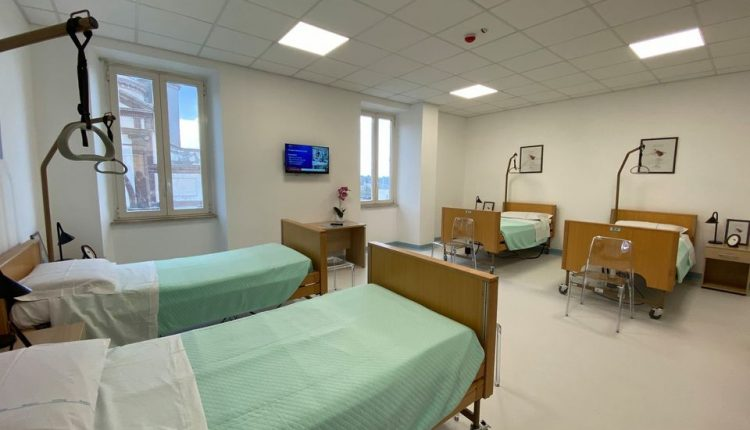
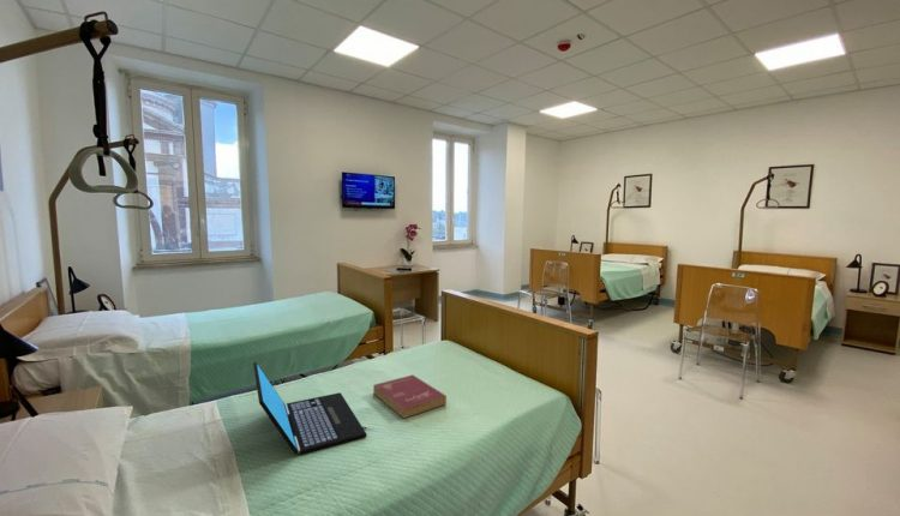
+ laptop (308, 398)
+ book (408, 394)
